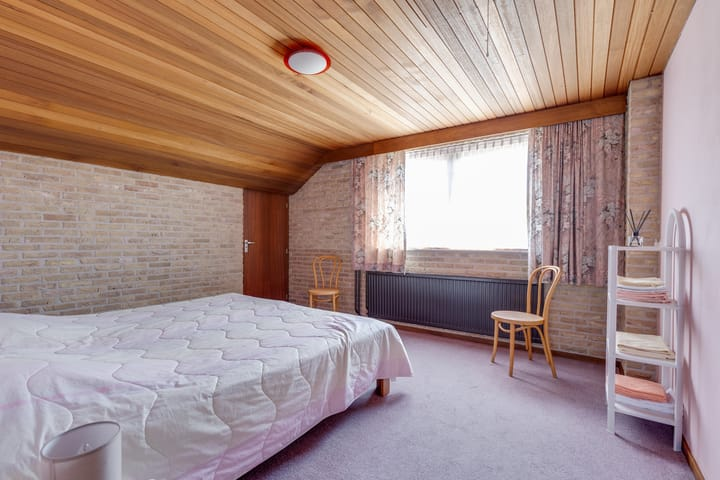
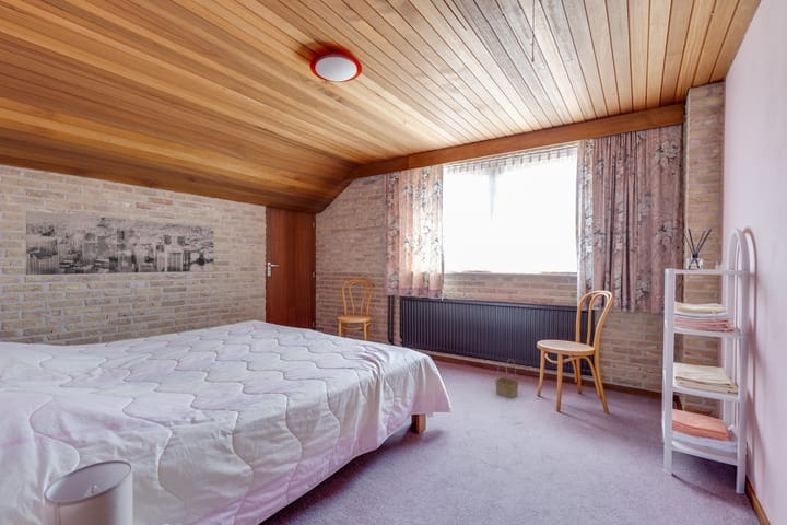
+ basket (506, 377)
+ wall art (136, 246)
